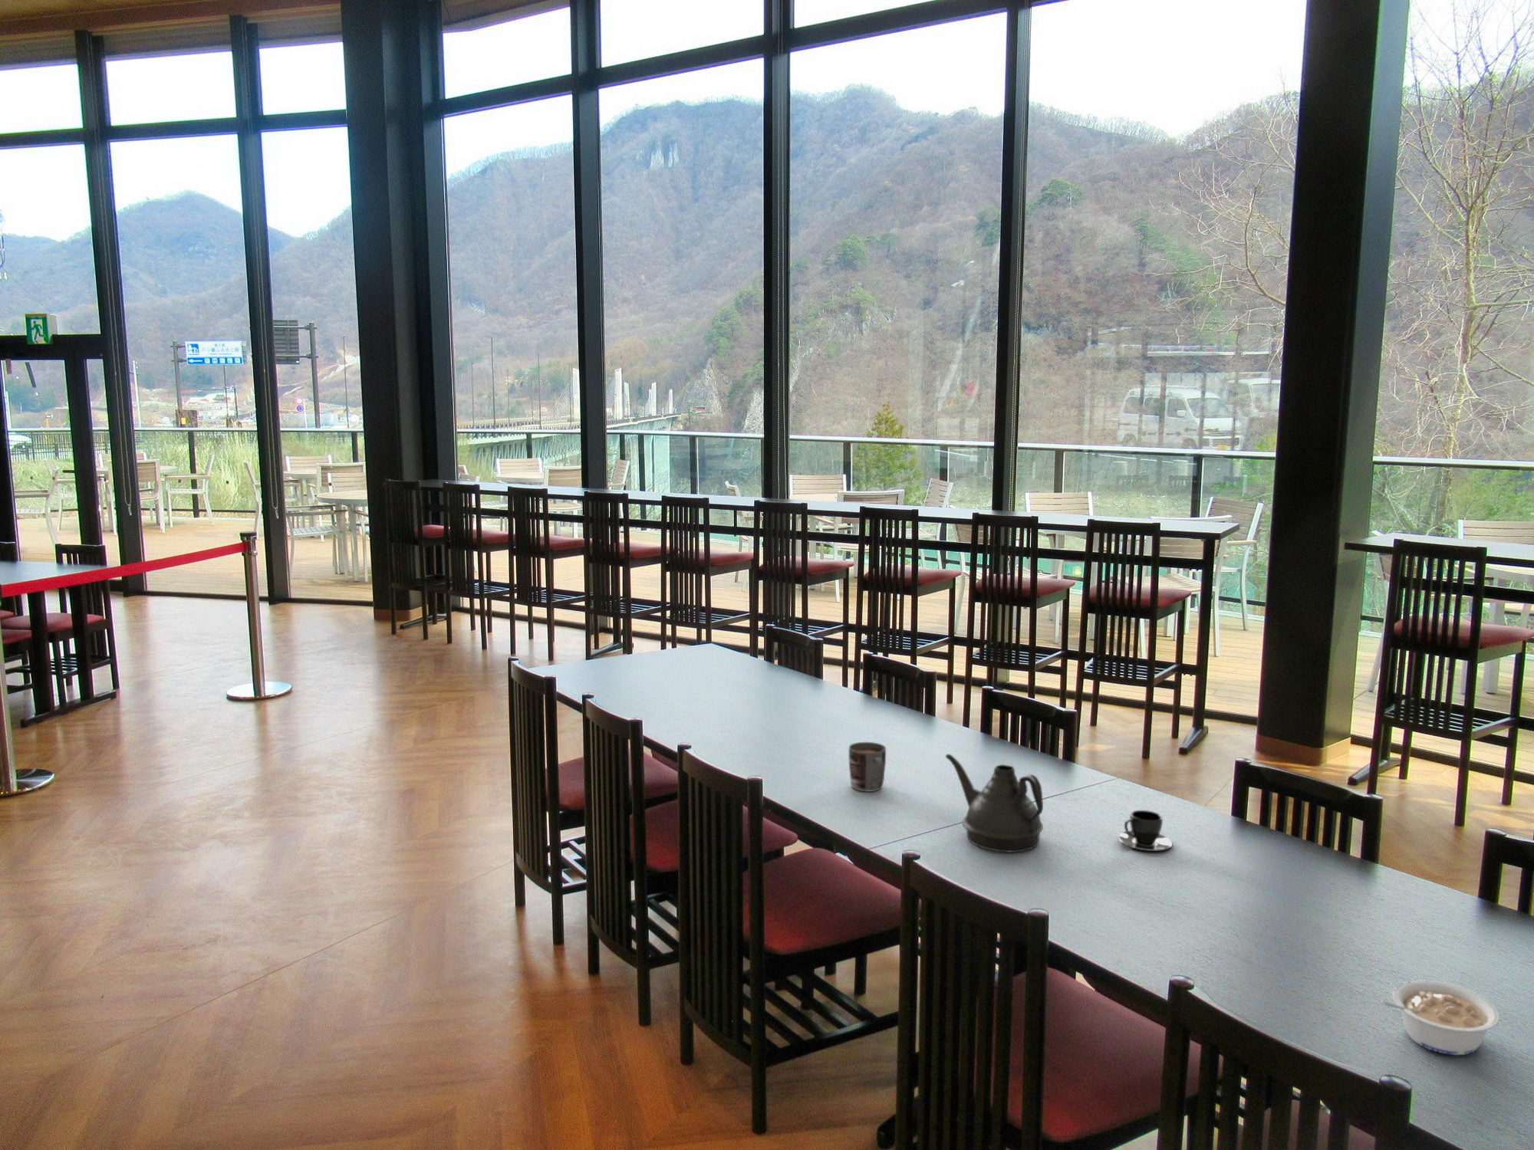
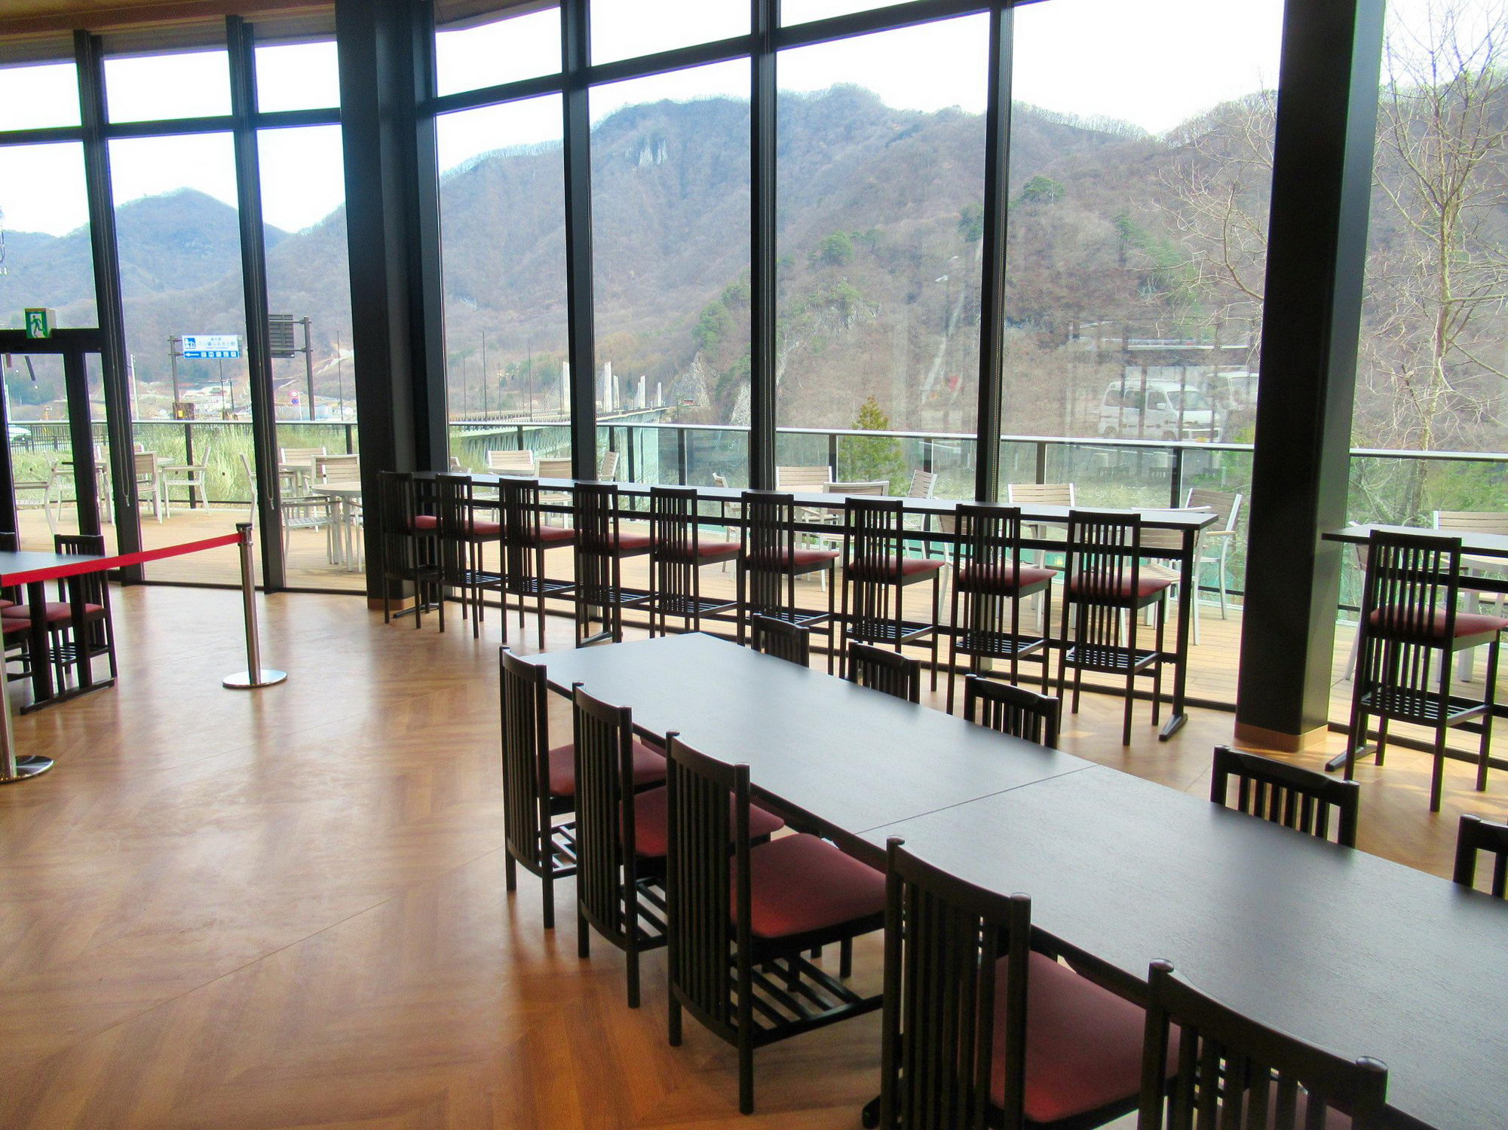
- teacup (1145, 830)
- legume (1442, 1018)
- mug (870, 769)
- teapot (993, 798)
